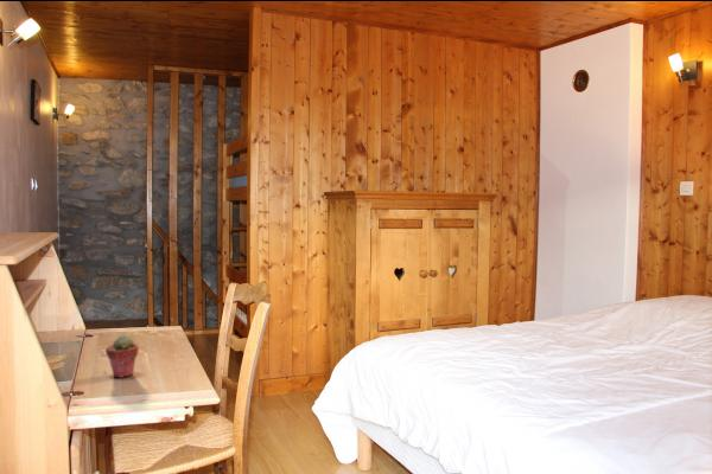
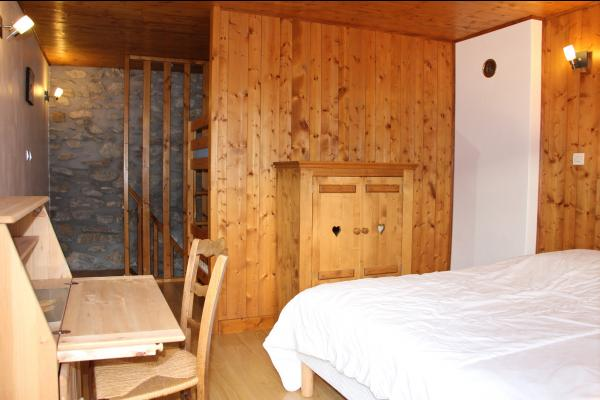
- potted succulent (122, 354)
